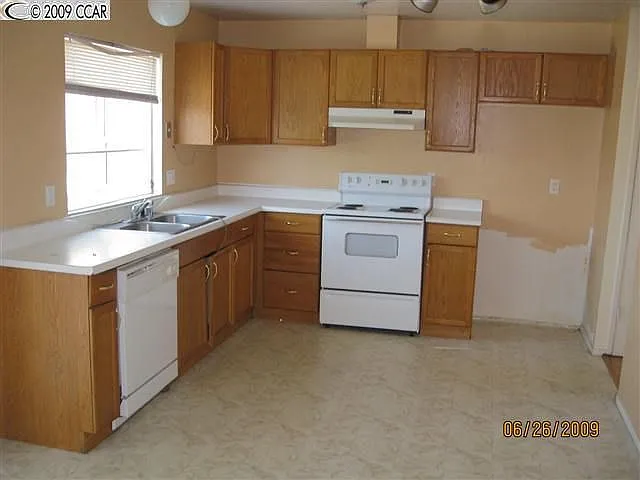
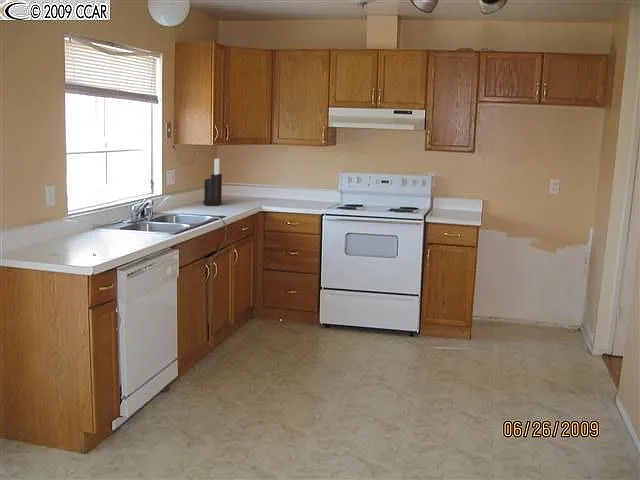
+ knife block (211, 181)
